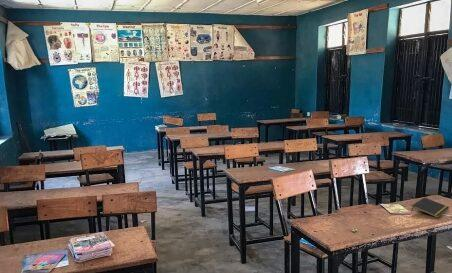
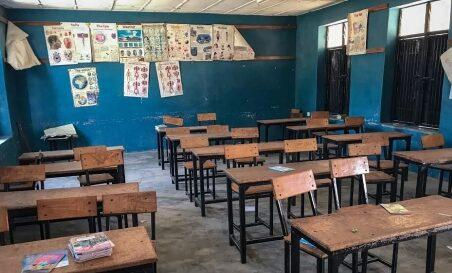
- notepad (430, 207)
